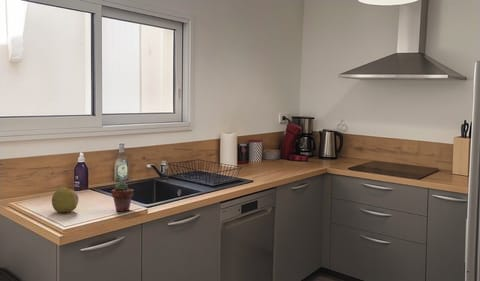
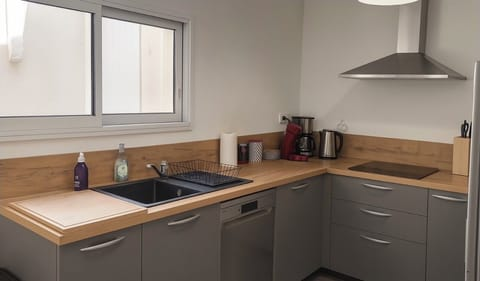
- potted succulent (122, 195)
- fruit (65, 199)
